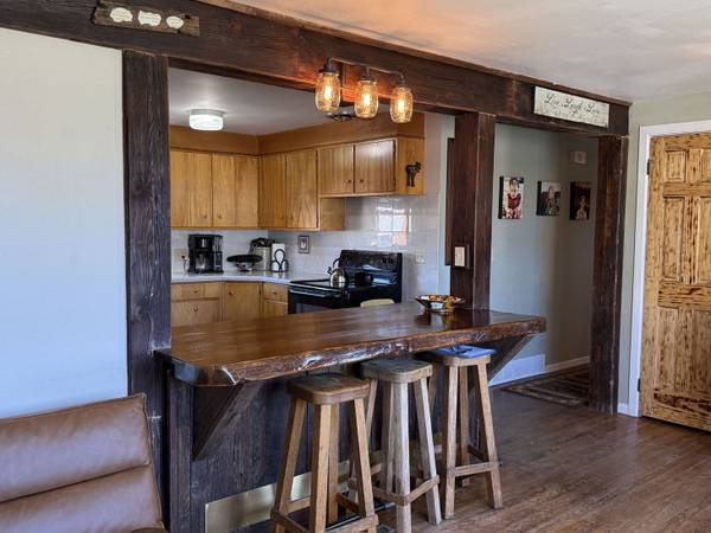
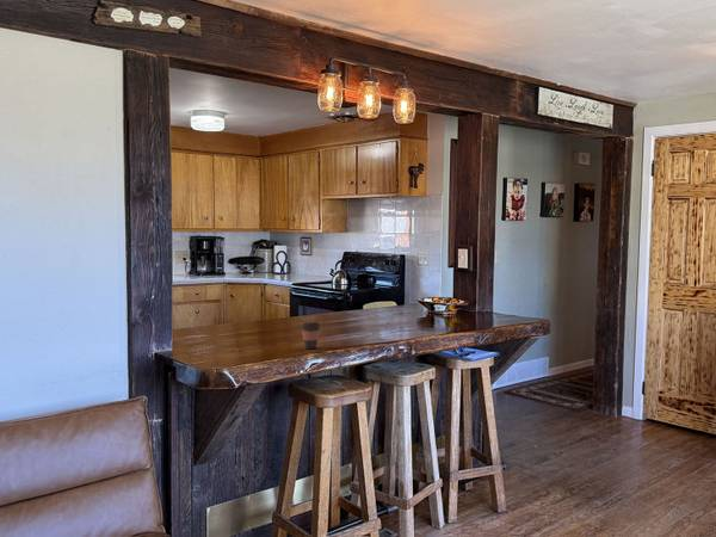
+ coffee cup (310, 334)
